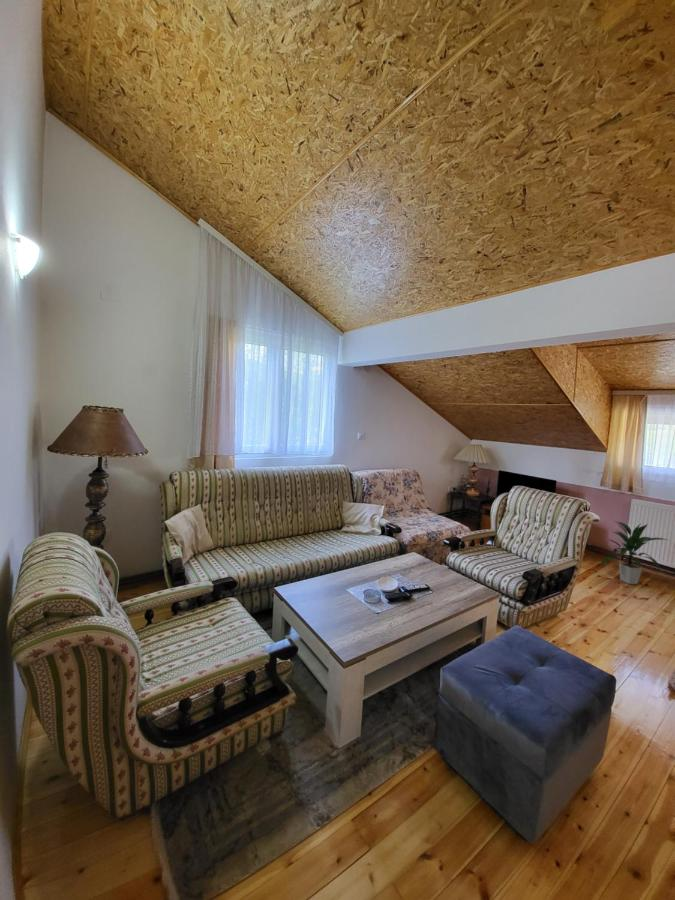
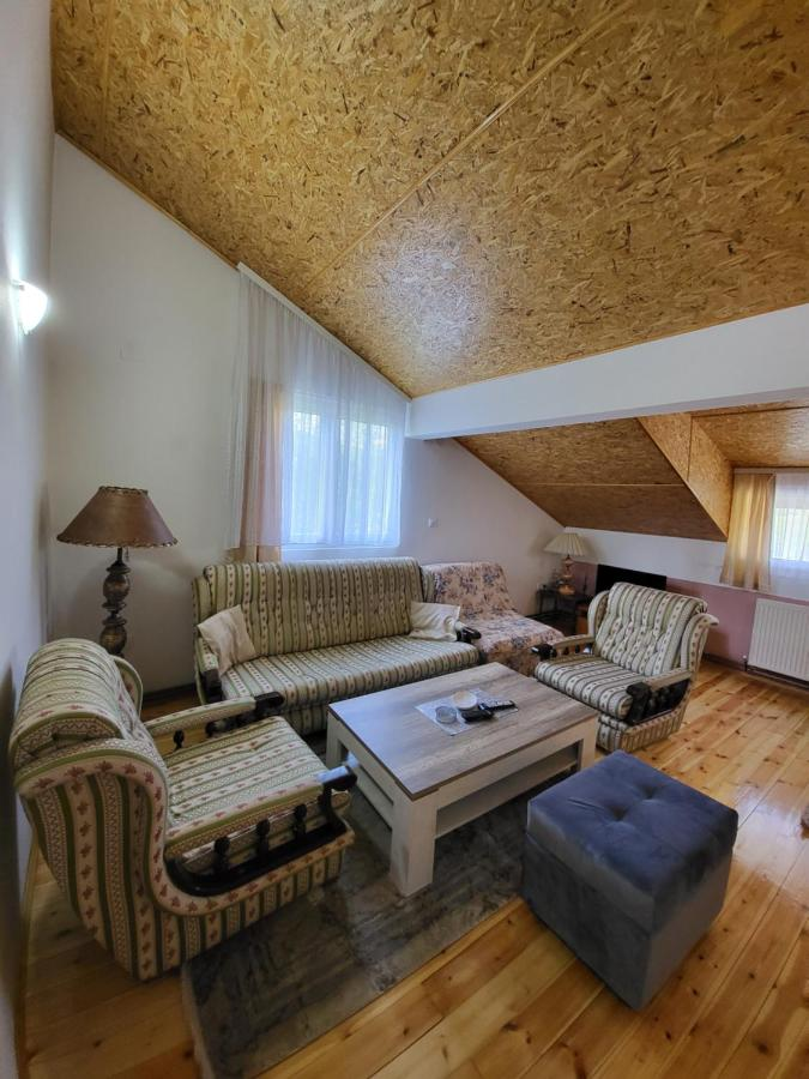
- indoor plant (629, 550)
